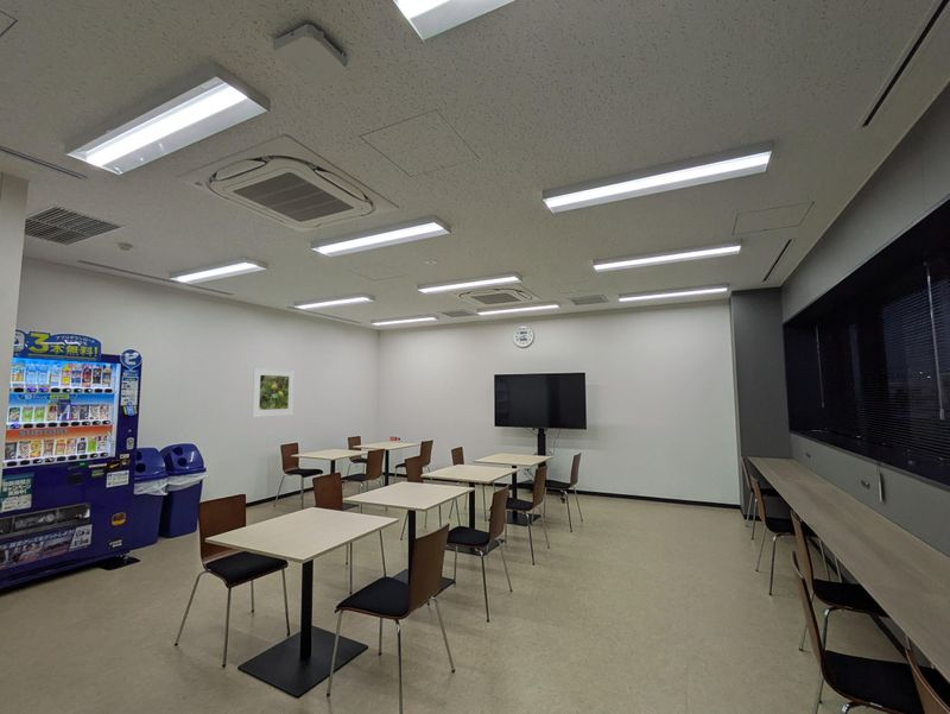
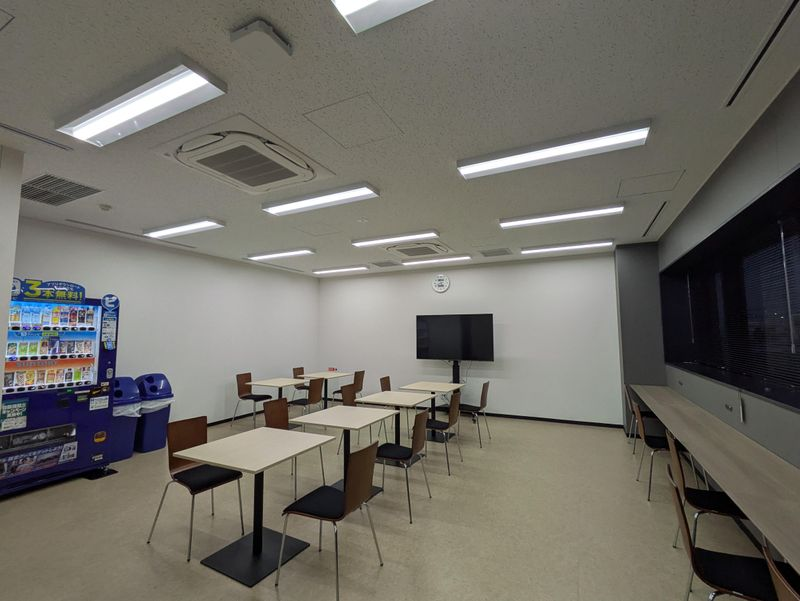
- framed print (274, 392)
